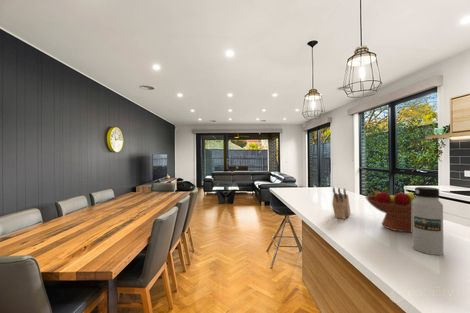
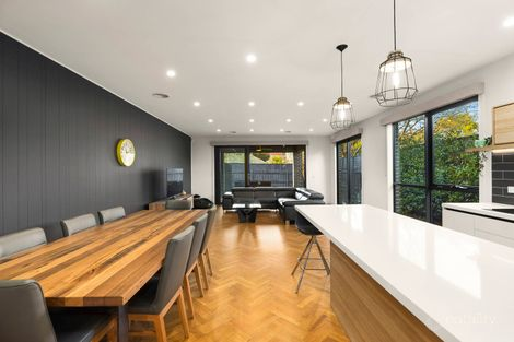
- water bottle (427, 218)
- fruit bowl (399, 208)
- knife block (341, 200)
